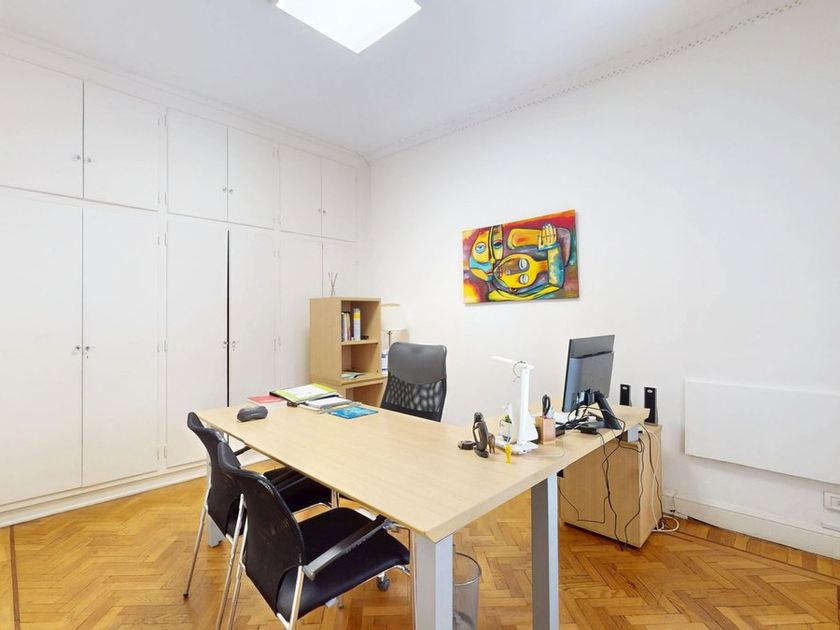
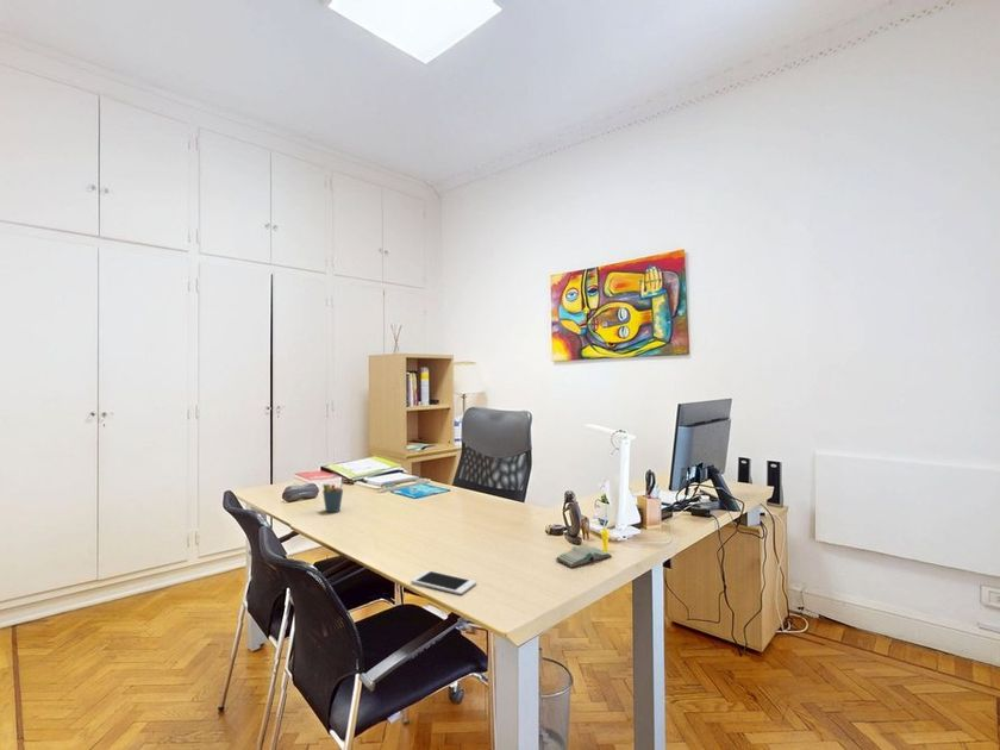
+ cell phone (443, 581)
+ book (583, 554)
+ pen holder (332, 494)
